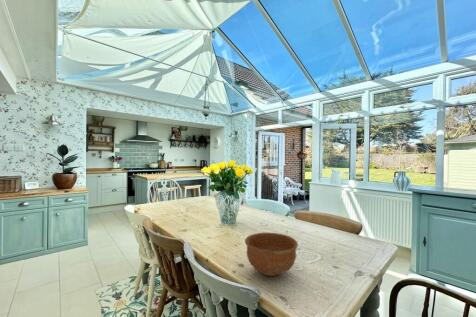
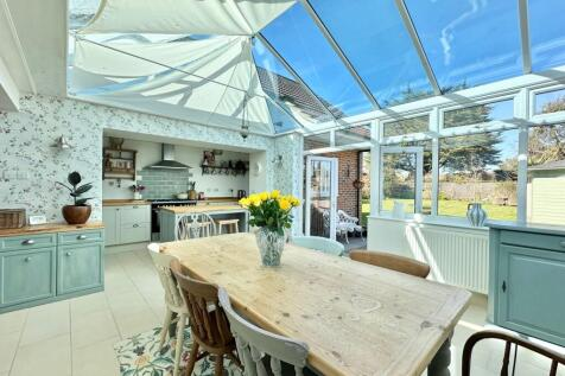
- bowl (270, 256)
